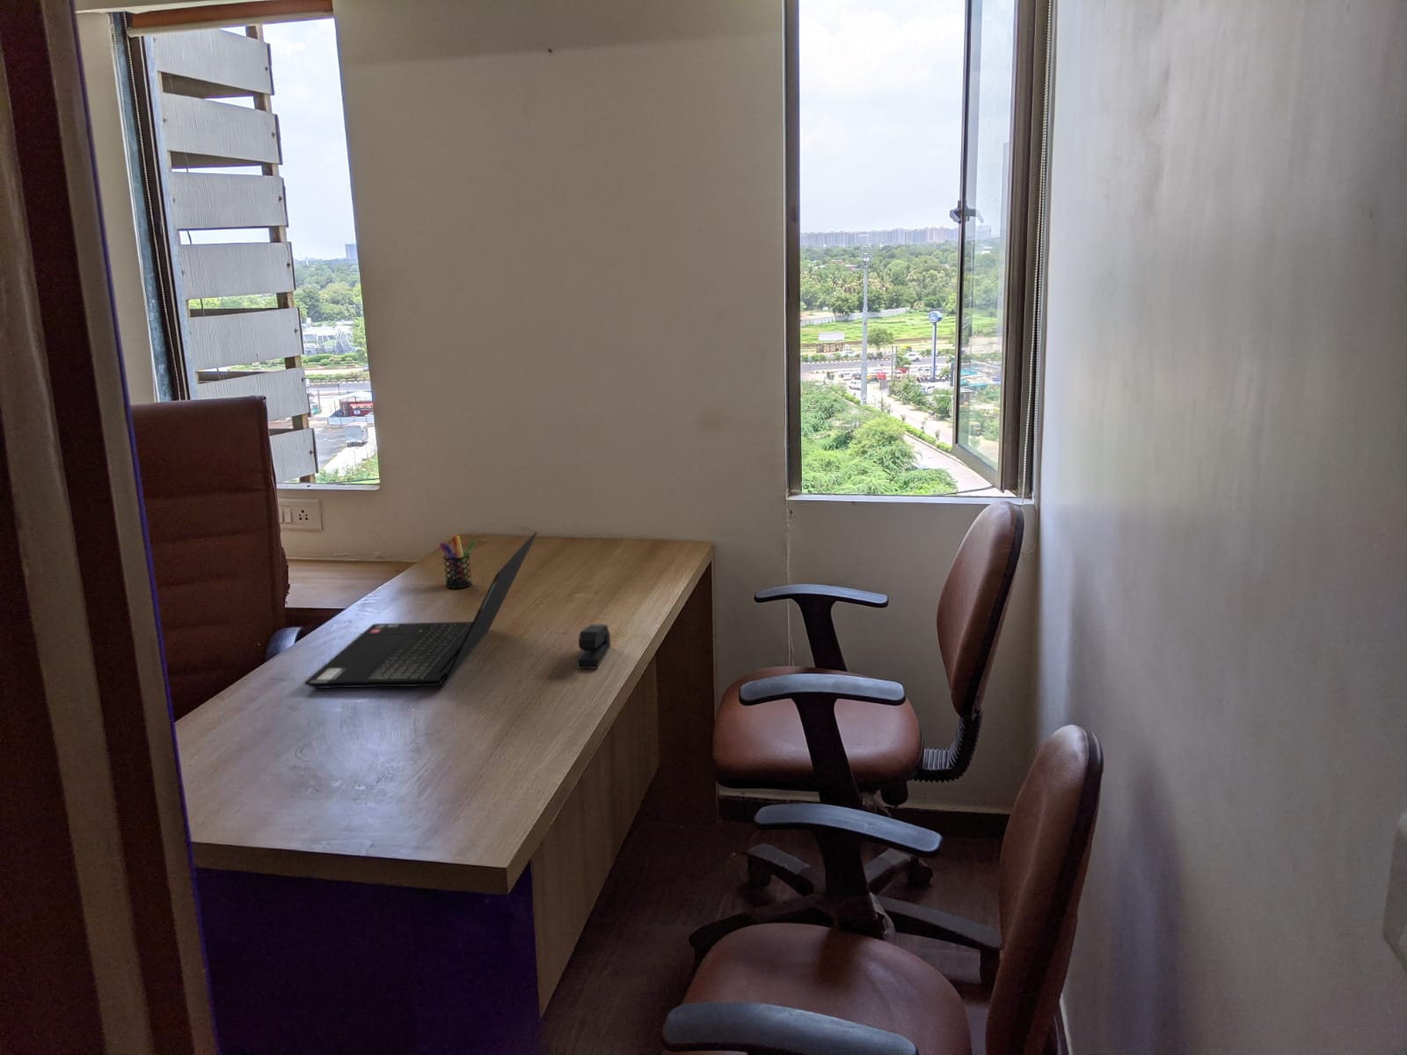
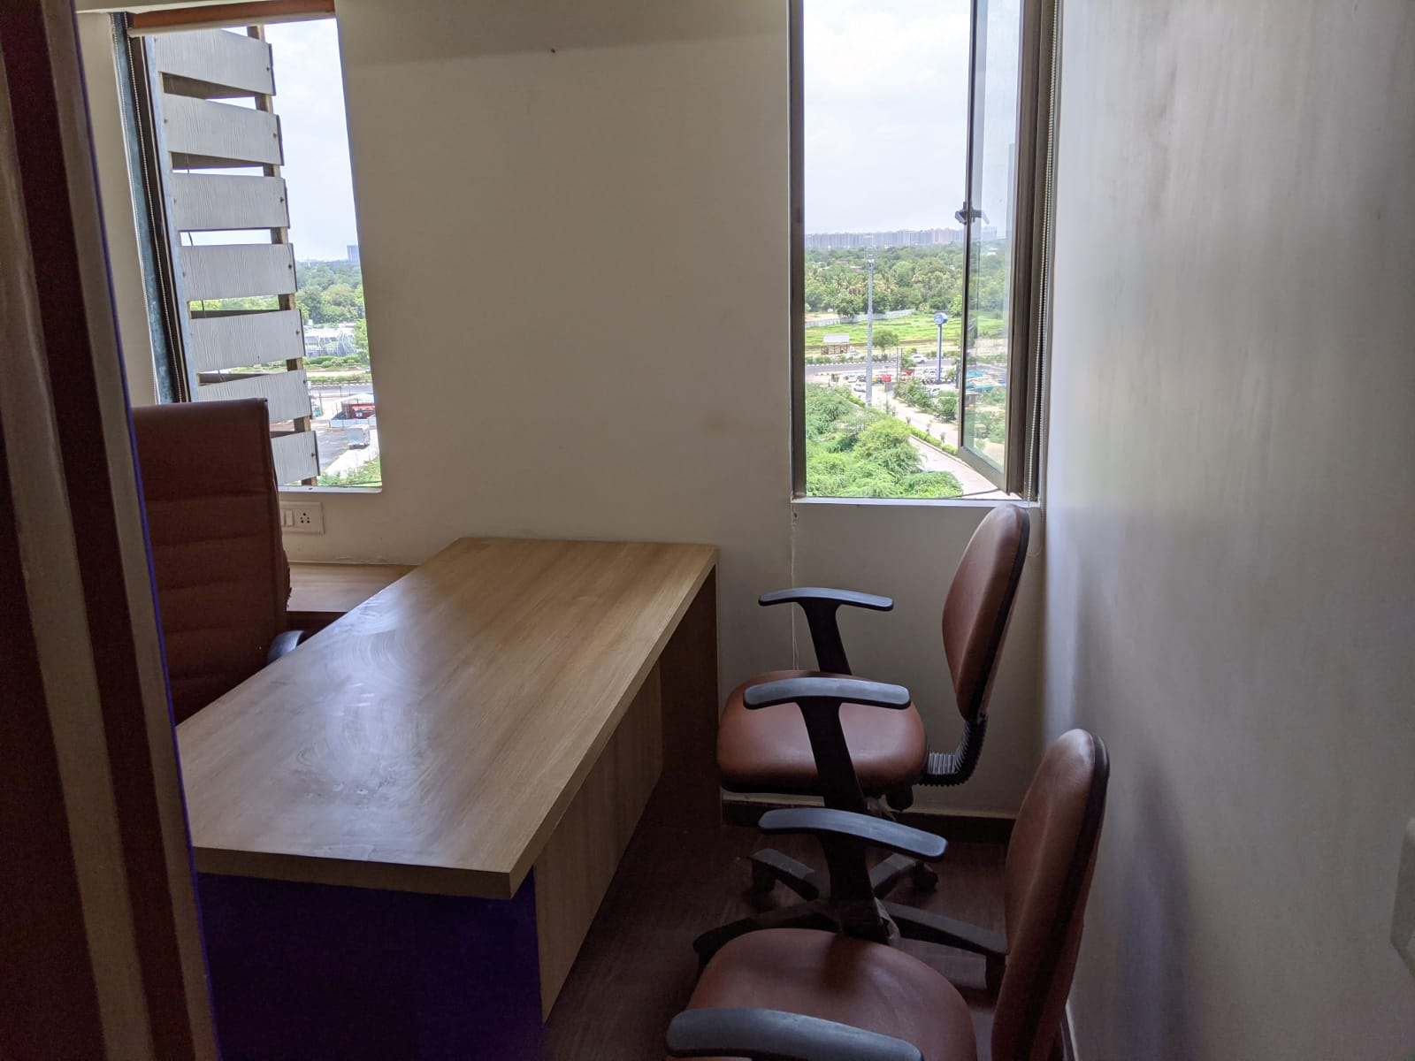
- pen holder (459, 560)
- laptop computer (429, 623)
- stapler (594, 641)
